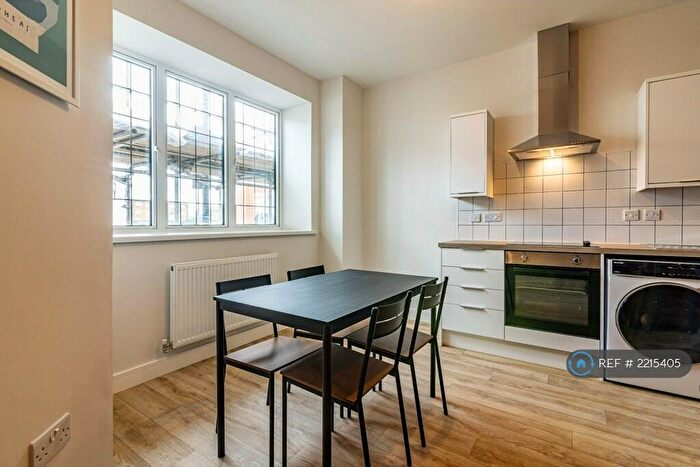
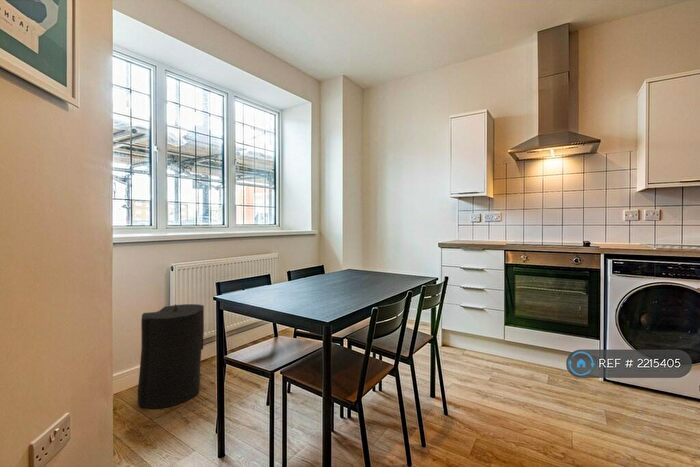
+ trash can (173, 348)
